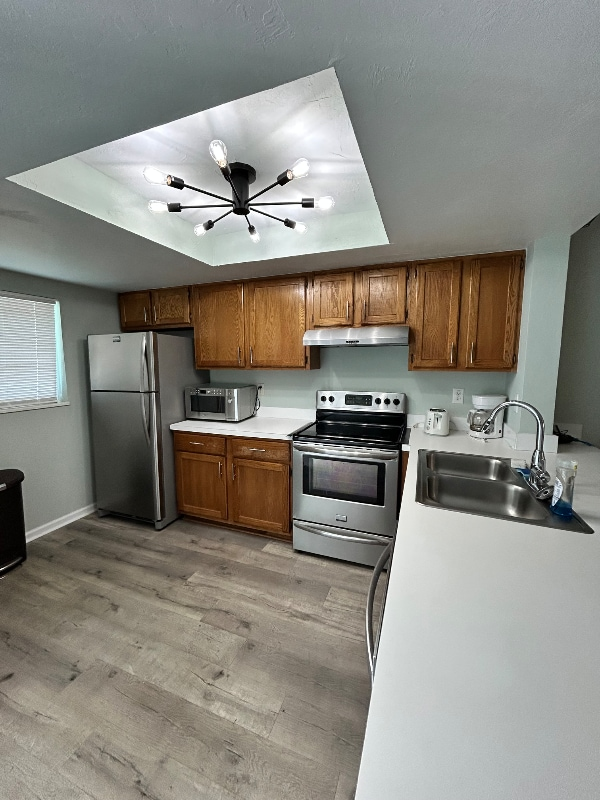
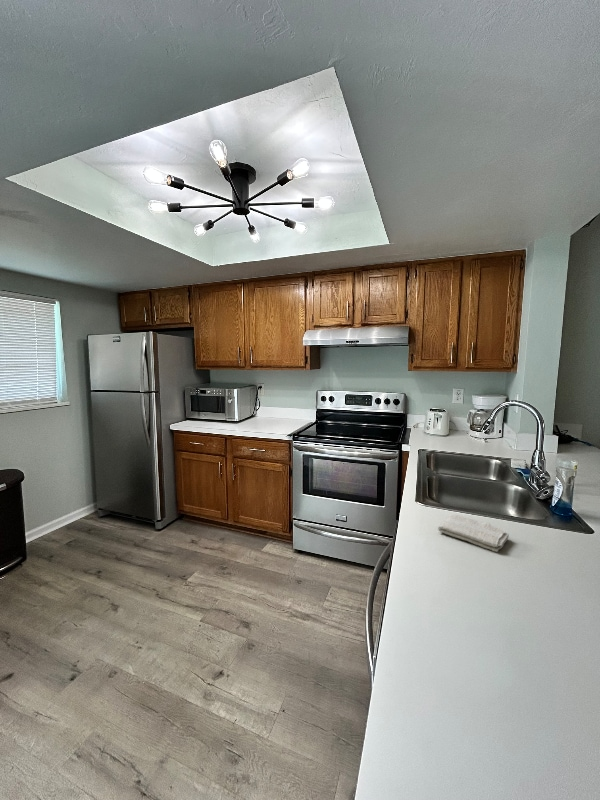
+ washcloth (472, 530)
